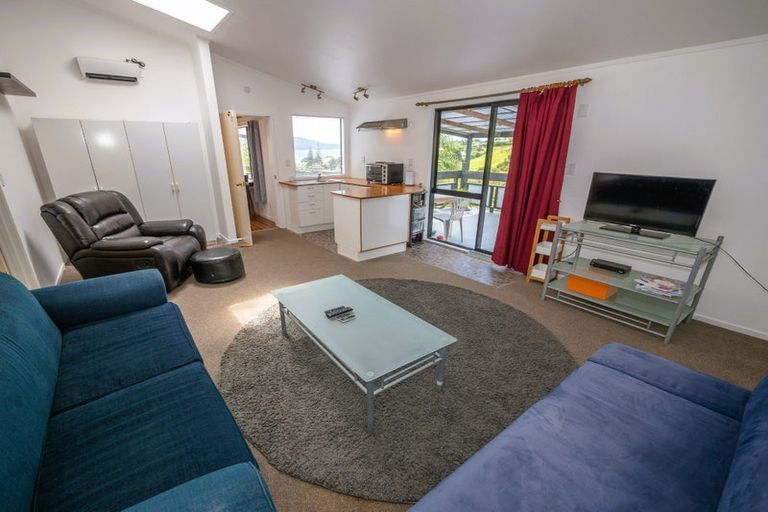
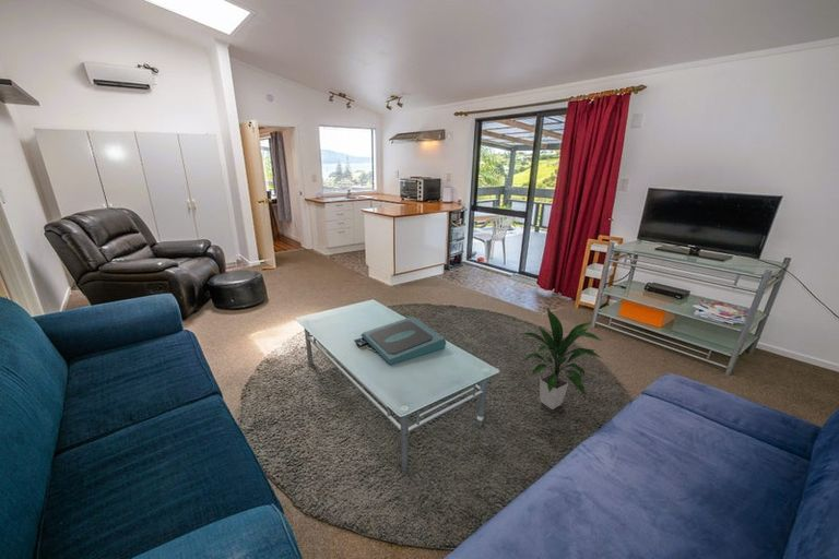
+ indoor plant (560, 360)
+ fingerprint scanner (402, 337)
